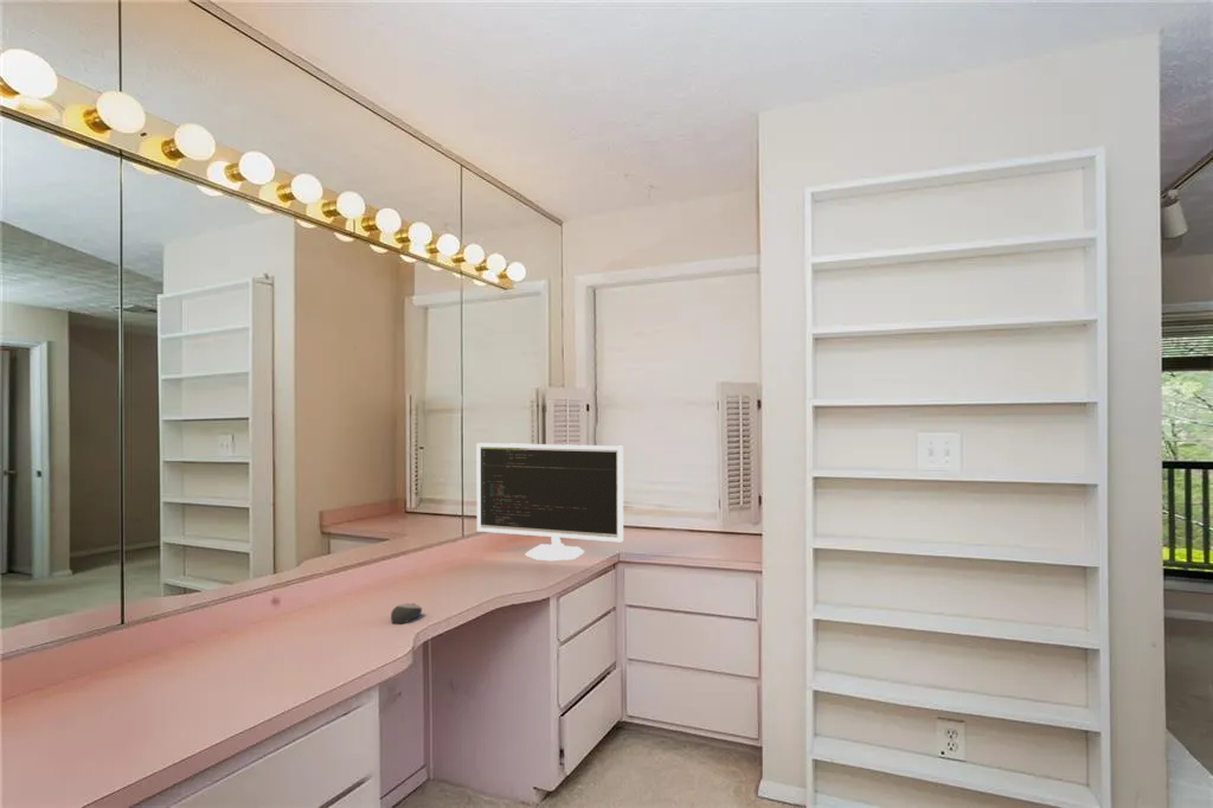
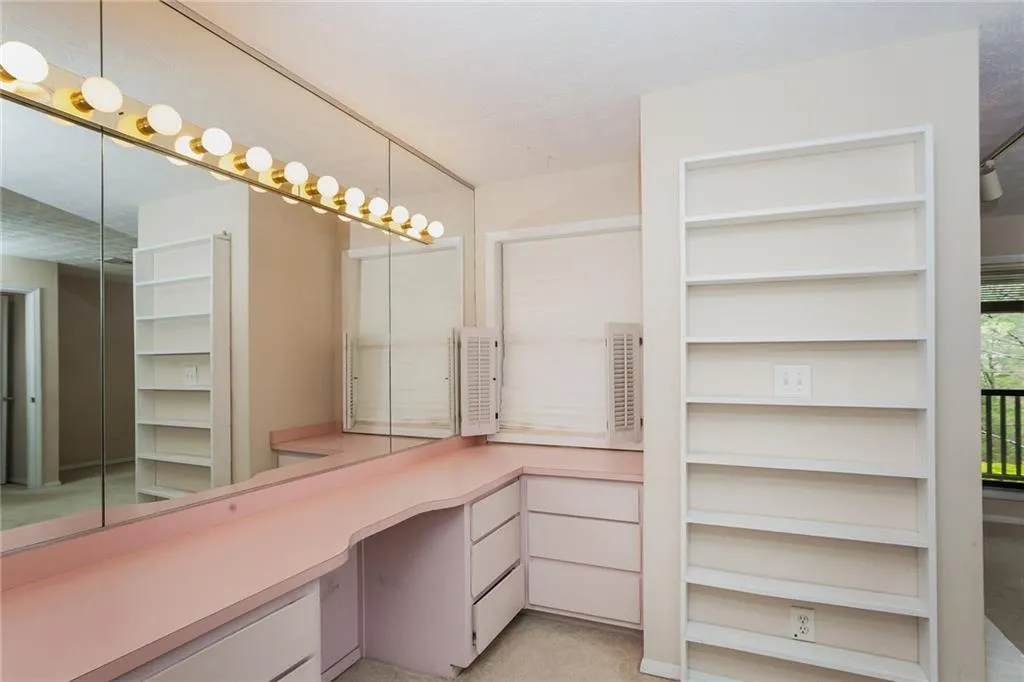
- computer monitor (552, 499)
- computer mouse (406, 610)
